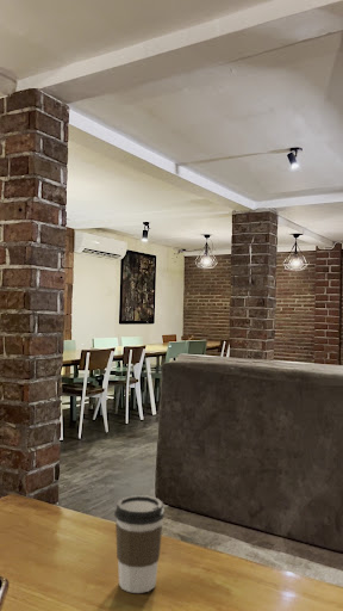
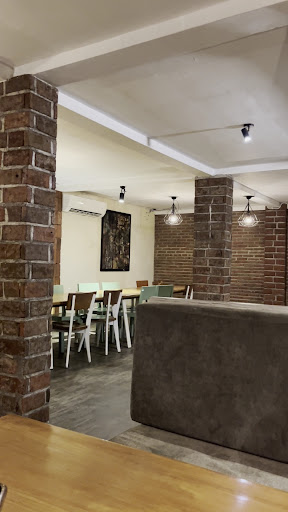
- coffee cup (138, 543)
